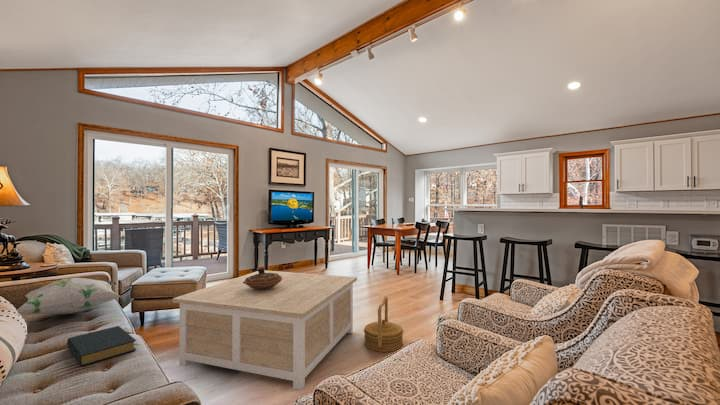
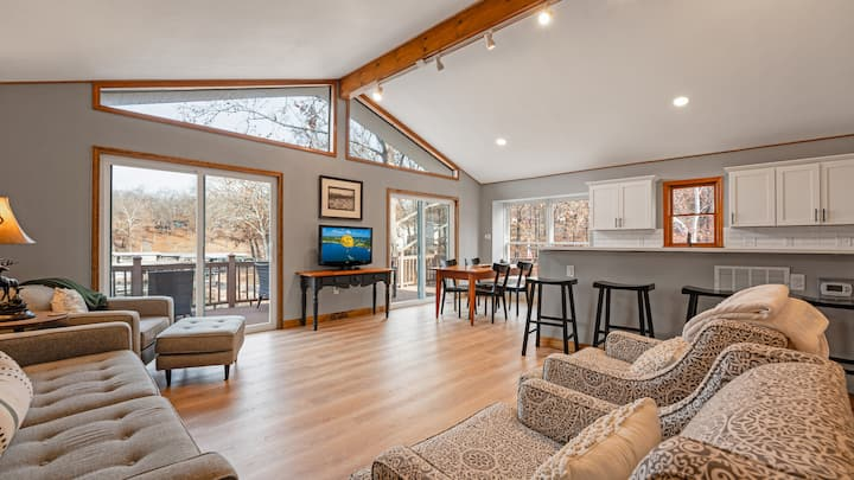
- decorative bowl (263, 277)
- coffee table (276, 316)
- basket (383, 322)
- hardback book (101, 344)
- decorative pillow (73, 295)
